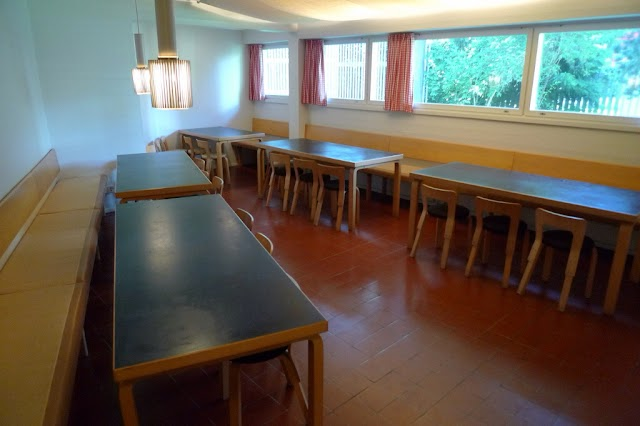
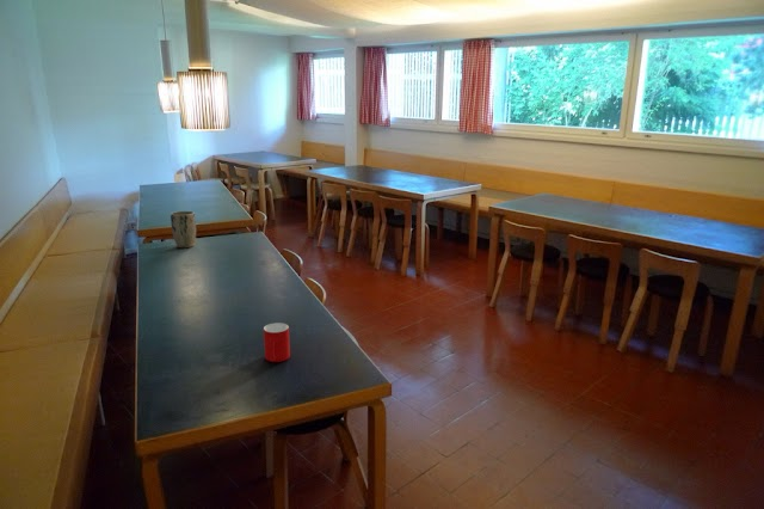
+ cup (275, 344)
+ plant pot (184, 229)
